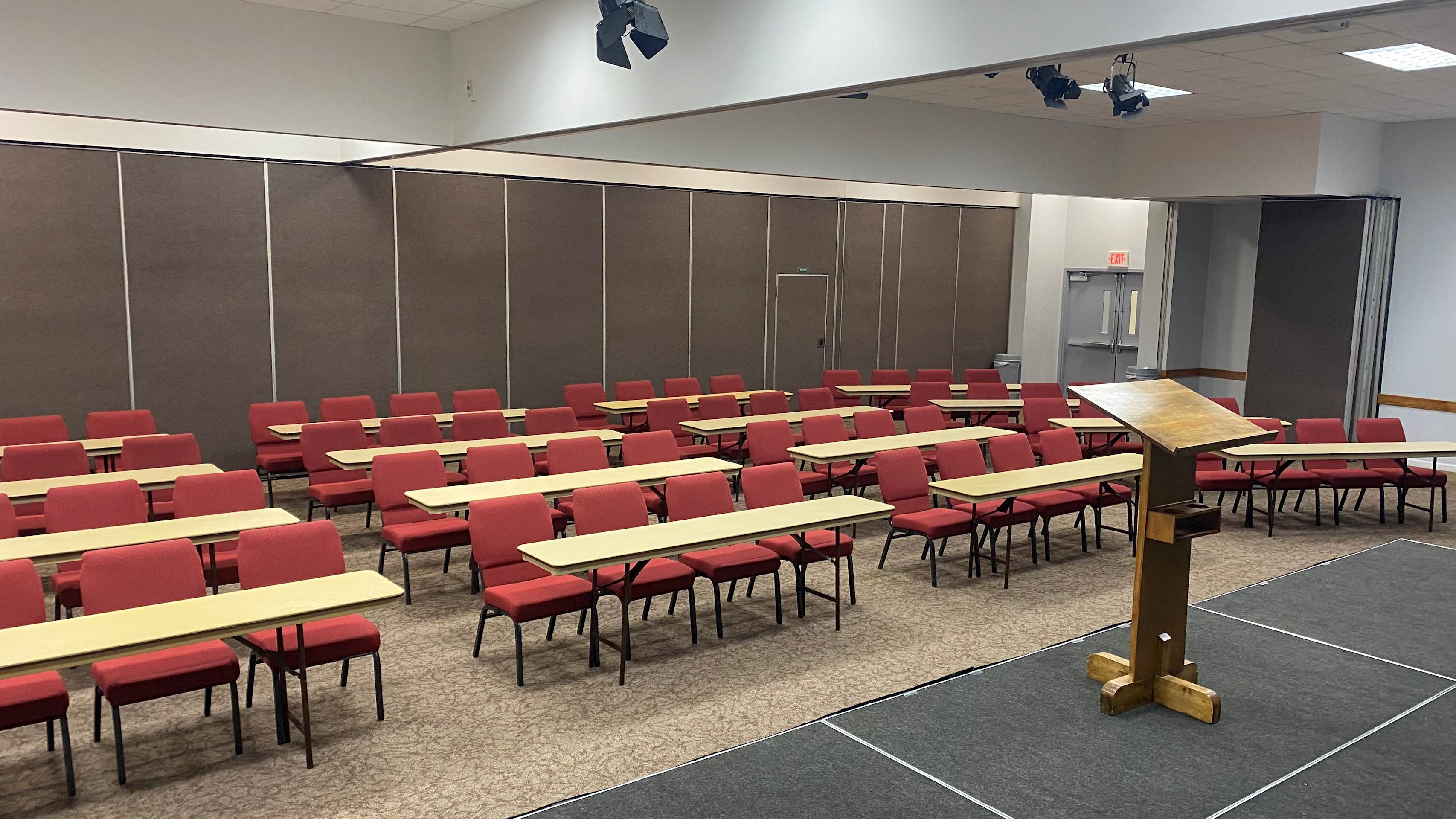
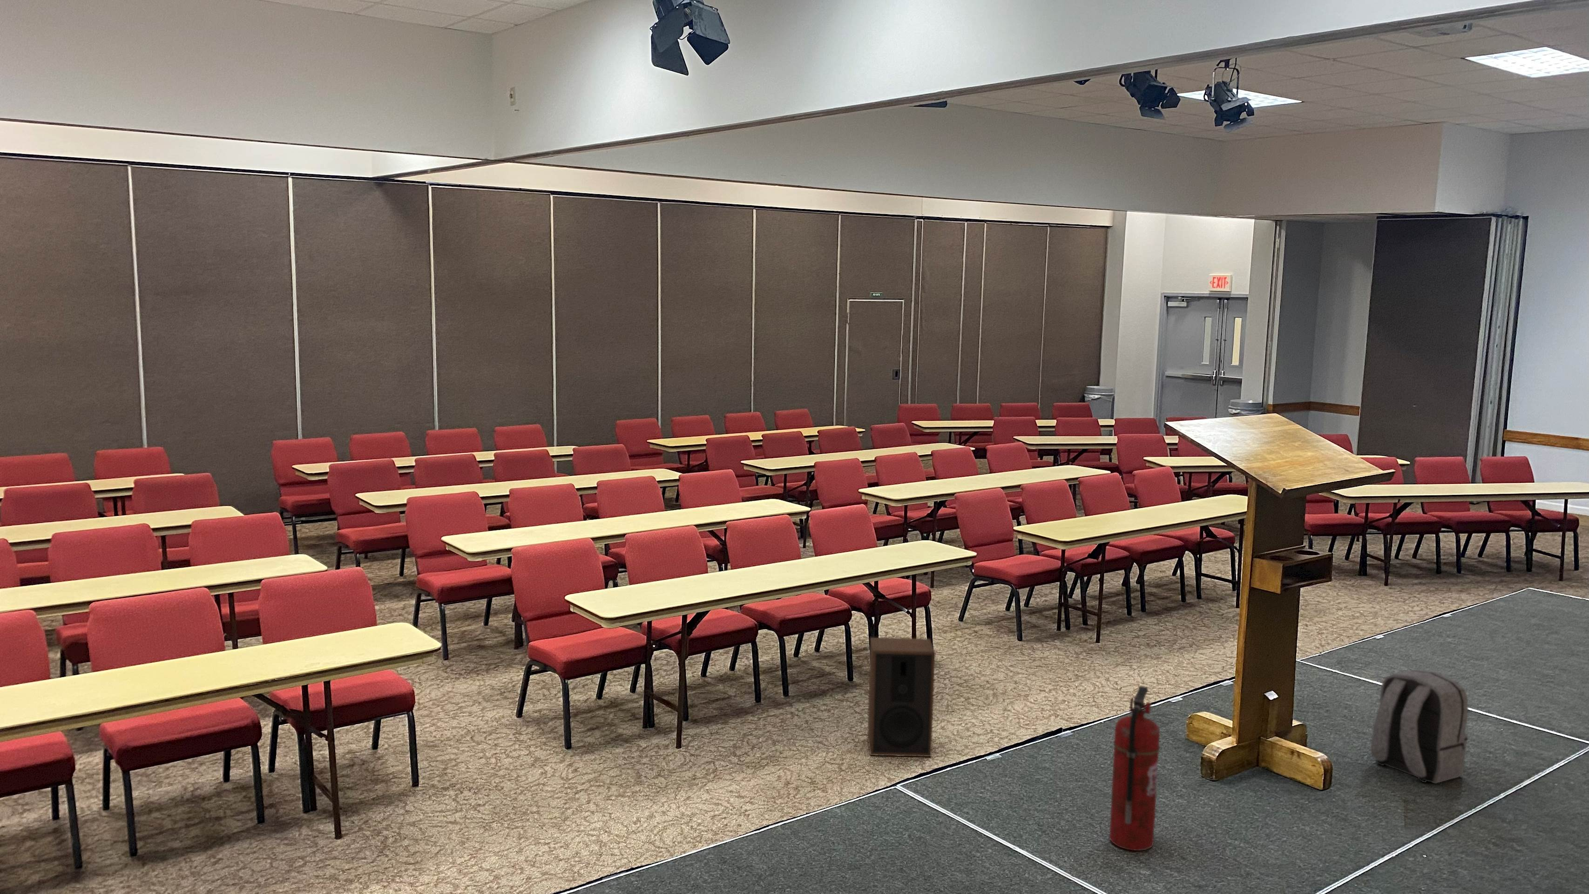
+ backpack (1418, 723)
+ fire extinguisher (1135, 768)
+ speaker (900, 696)
